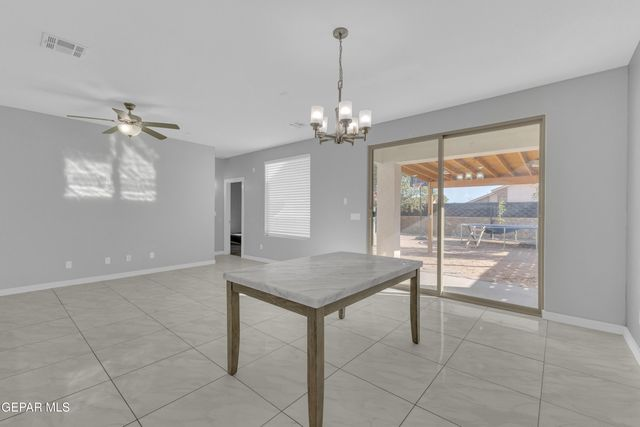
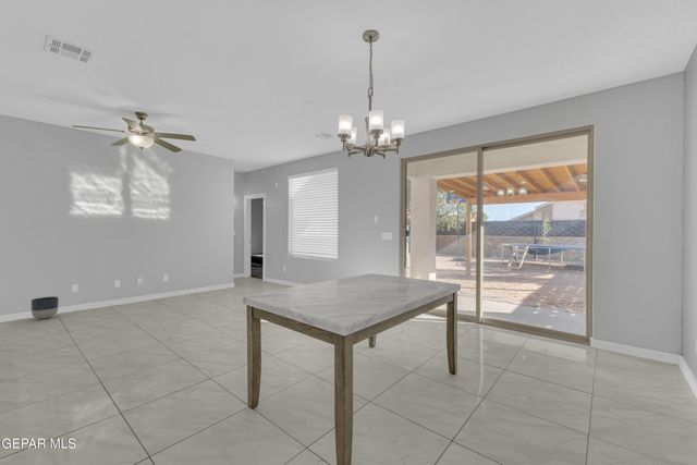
+ planter (45, 308)
